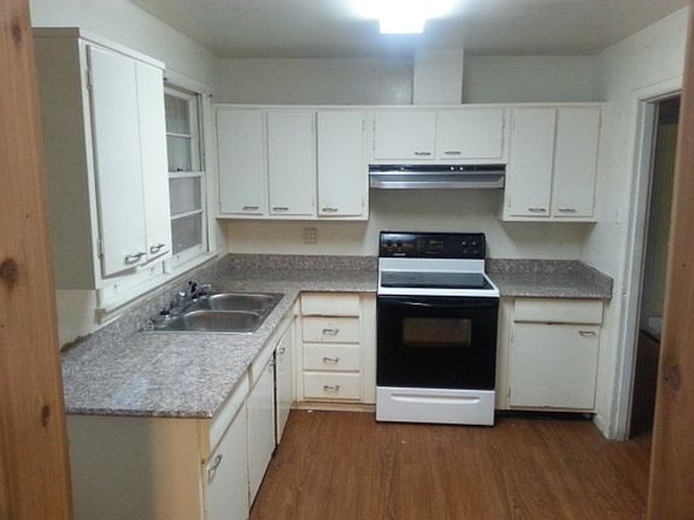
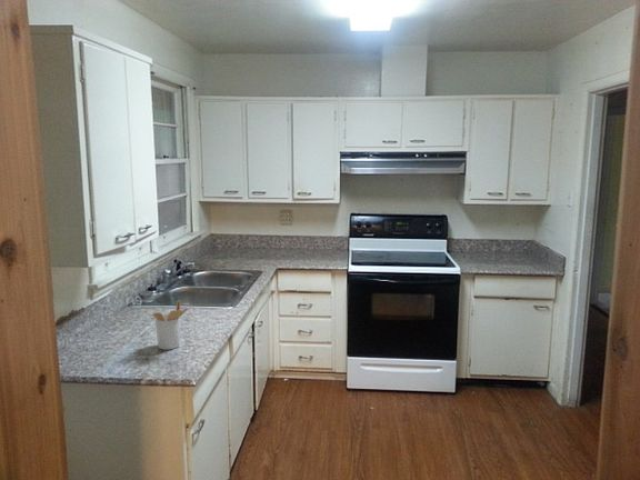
+ utensil holder (171, 326)
